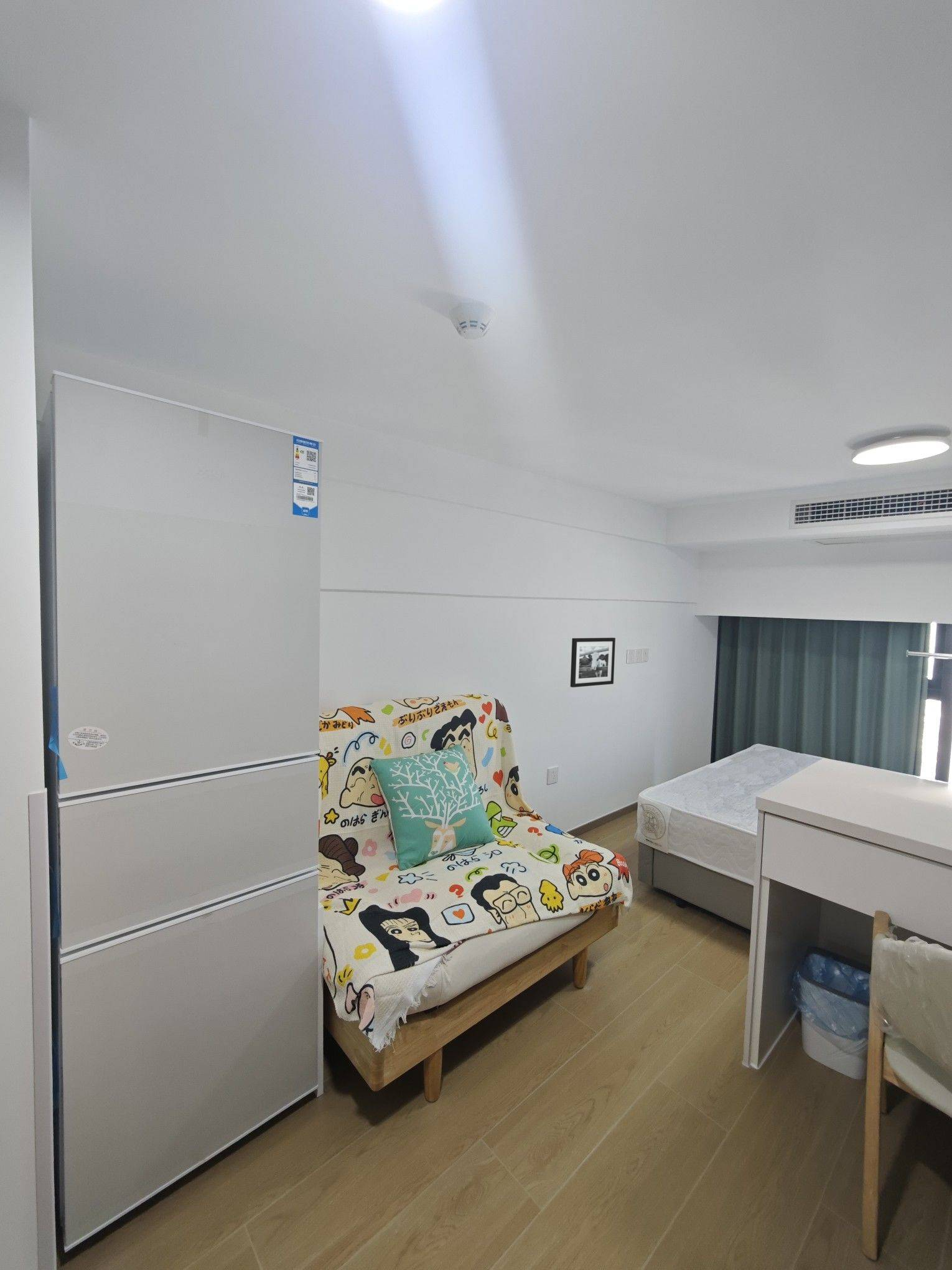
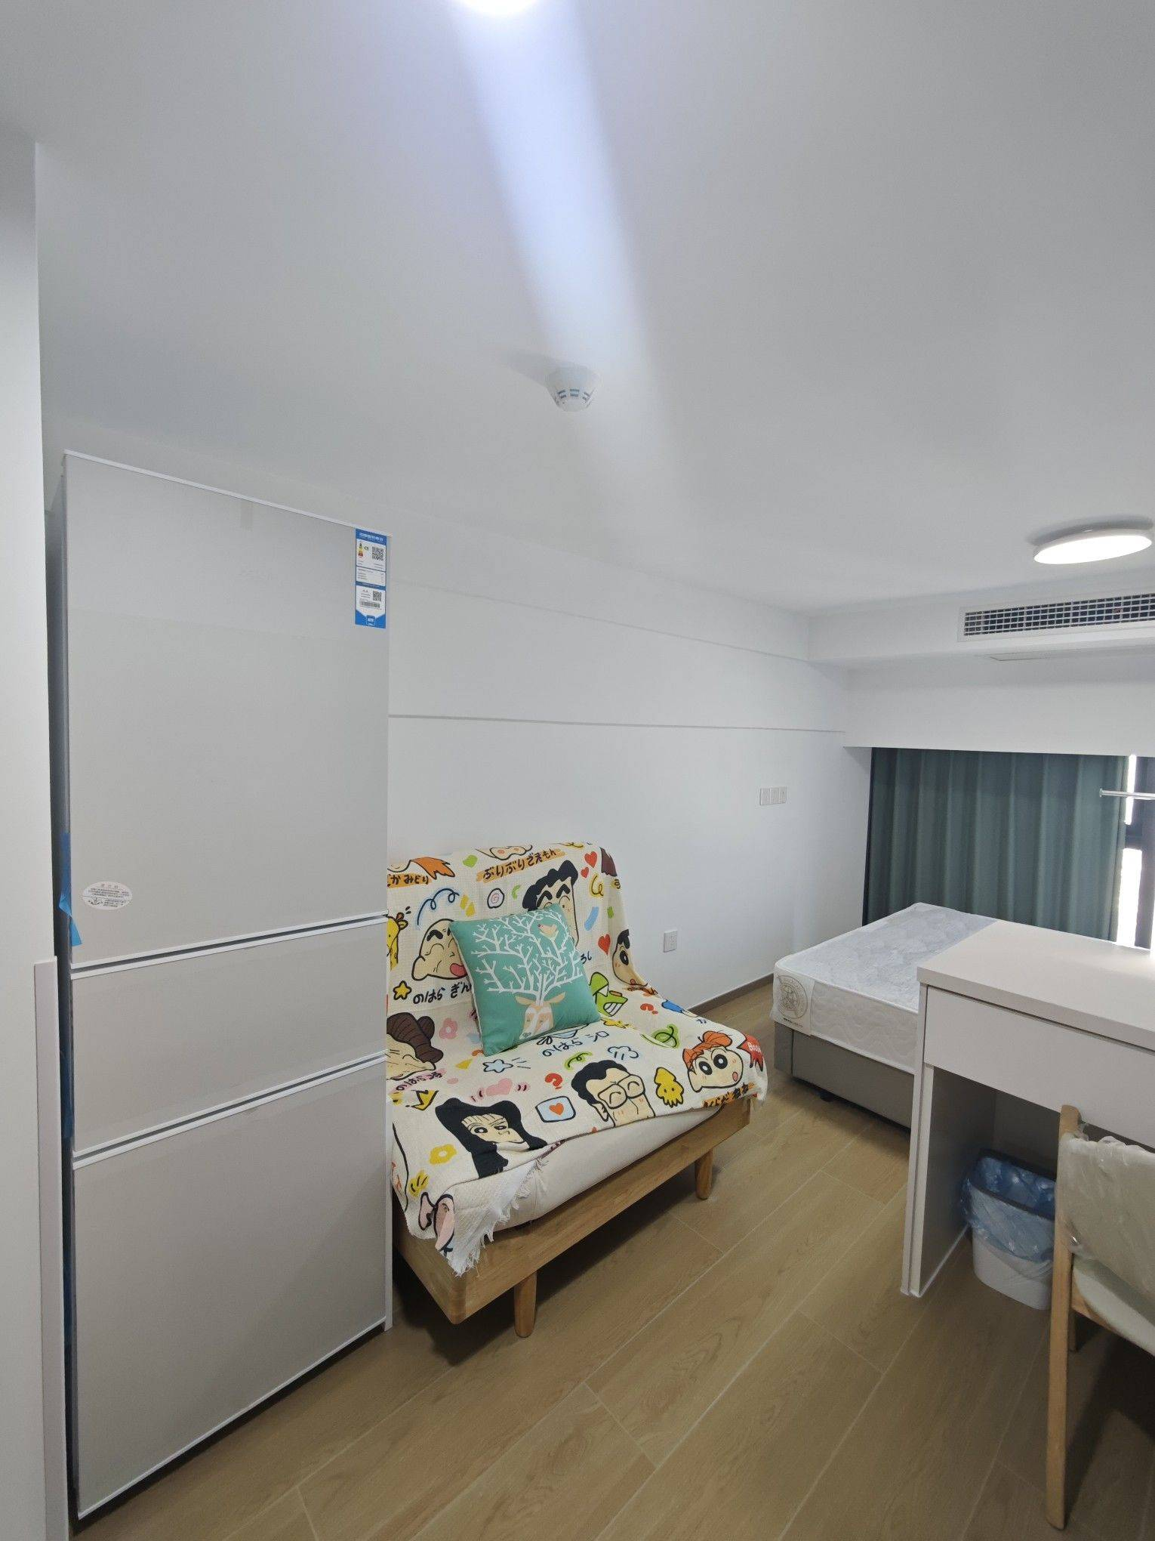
- picture frame (593, 661)
